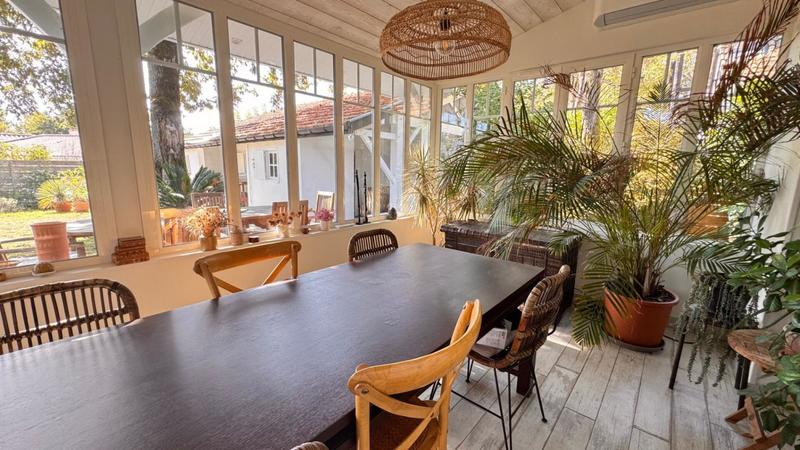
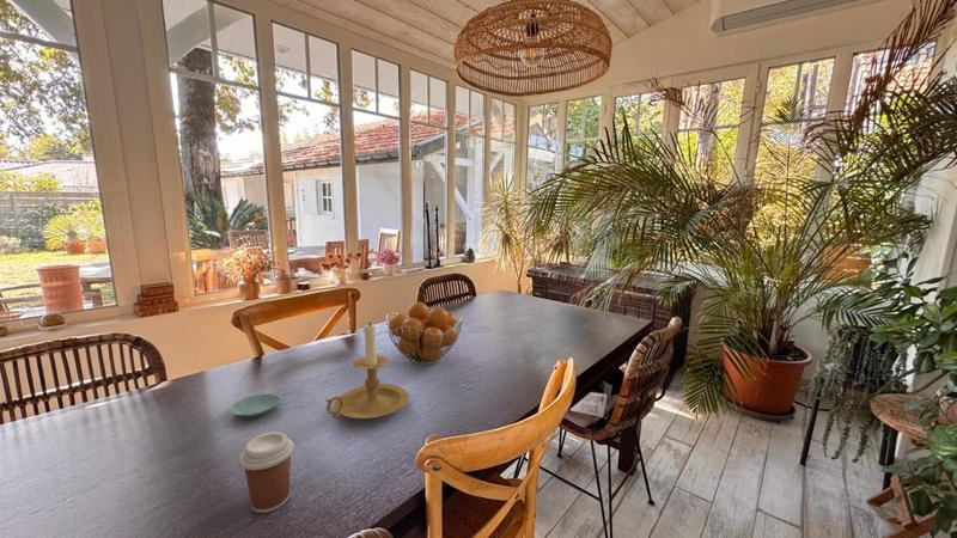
+ fruit basket (425, 331)
+ coffee cup (268, 471)
+ saucer (256, 406)
+ candle holder (371, 365)
